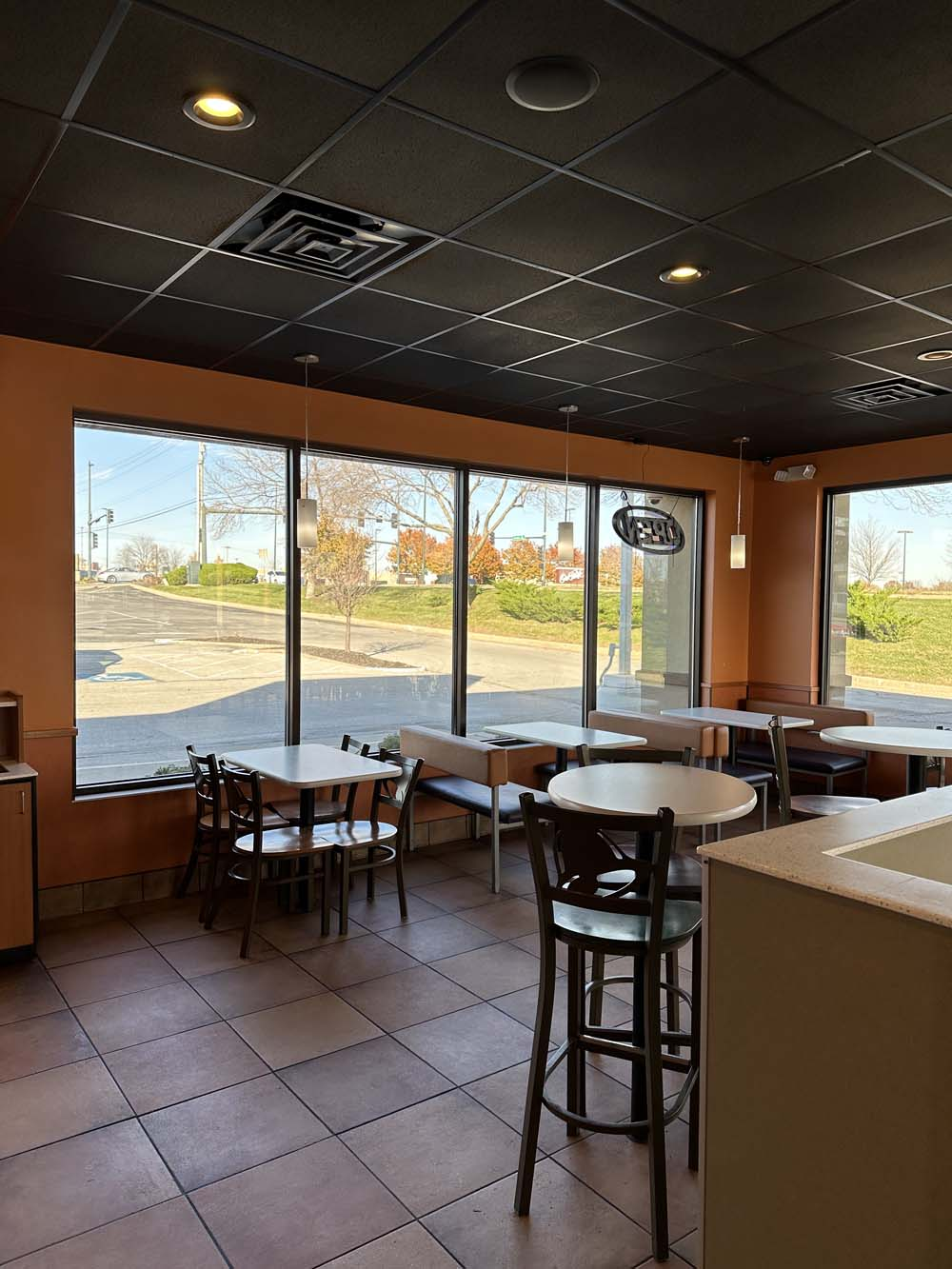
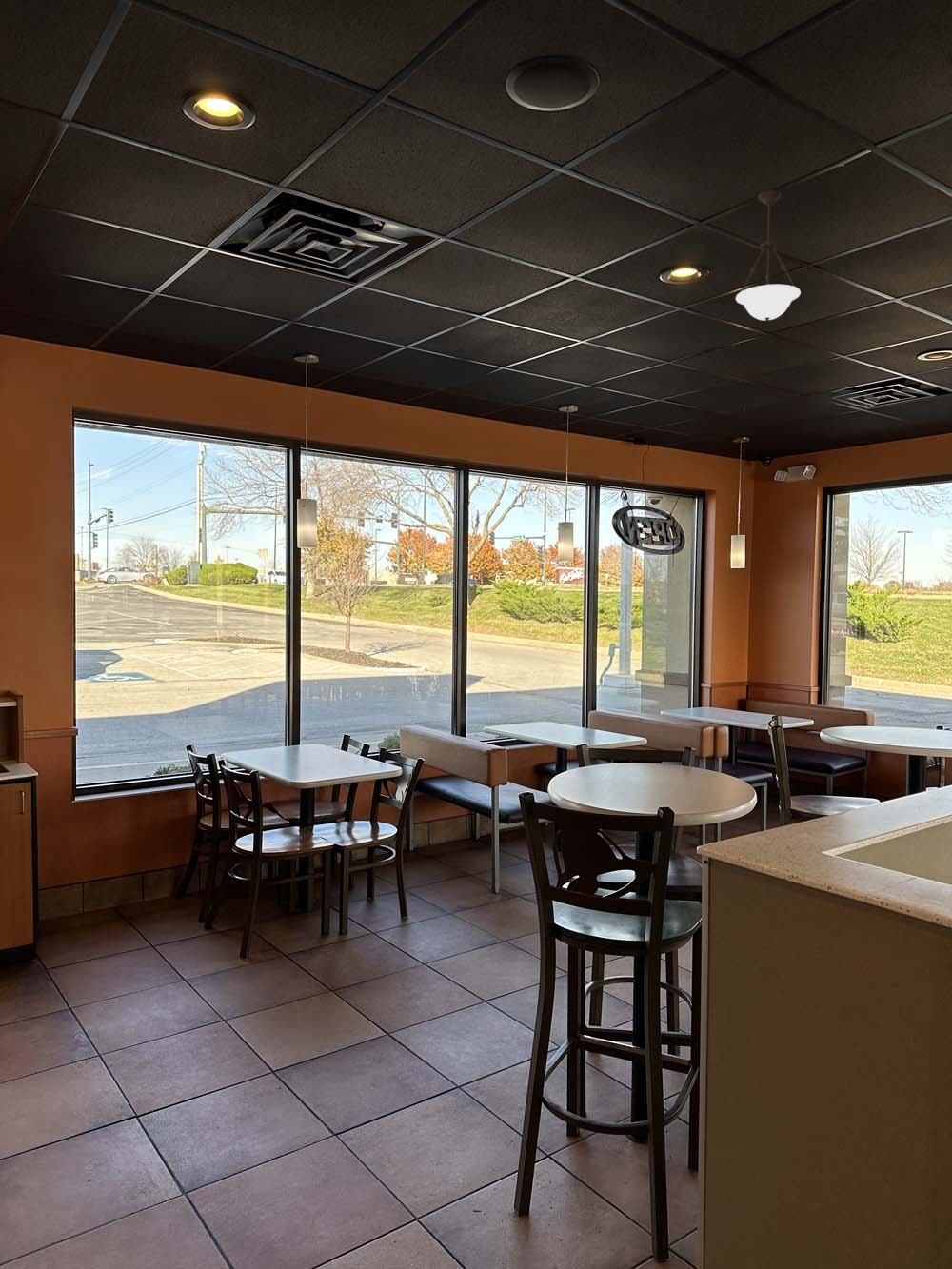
+ pendant light (768, 258)
